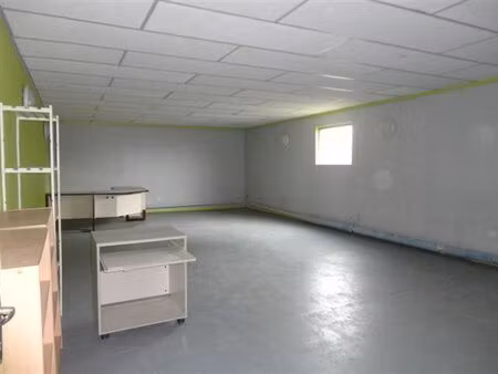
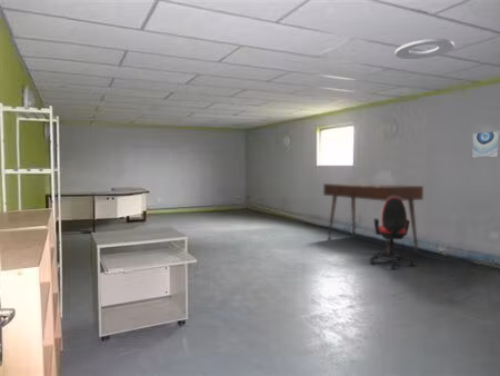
+ ceiling light (423, 51)
+ desk (354, 214)
+ office chair (392, 230)
+ wall art (484, 145)
